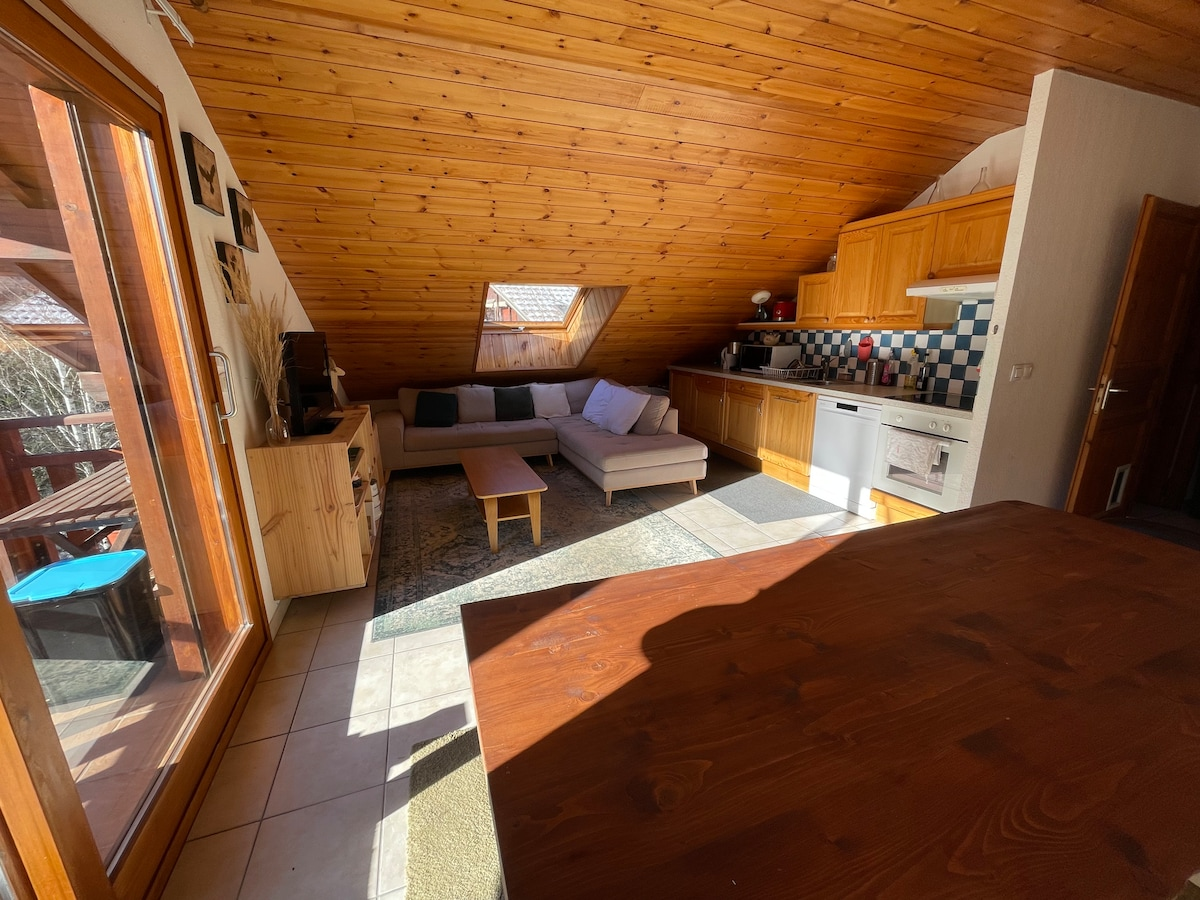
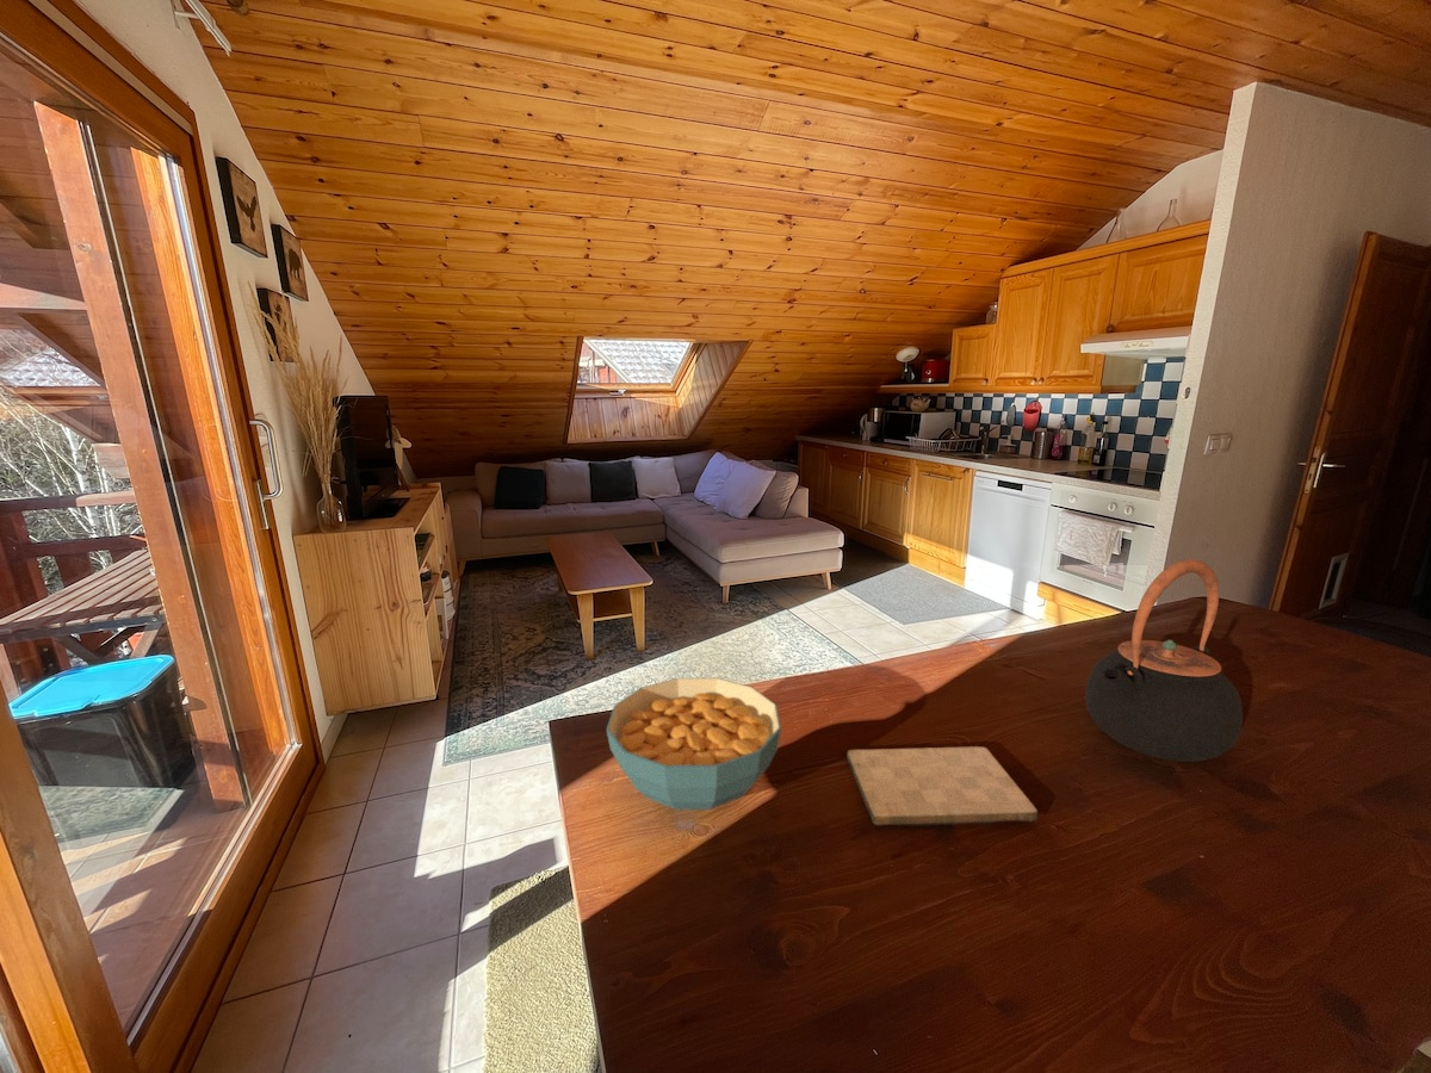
+ cereal bowl (694, 753)
+ cutting board (935, 782)
+ teapot (1160, 652)
